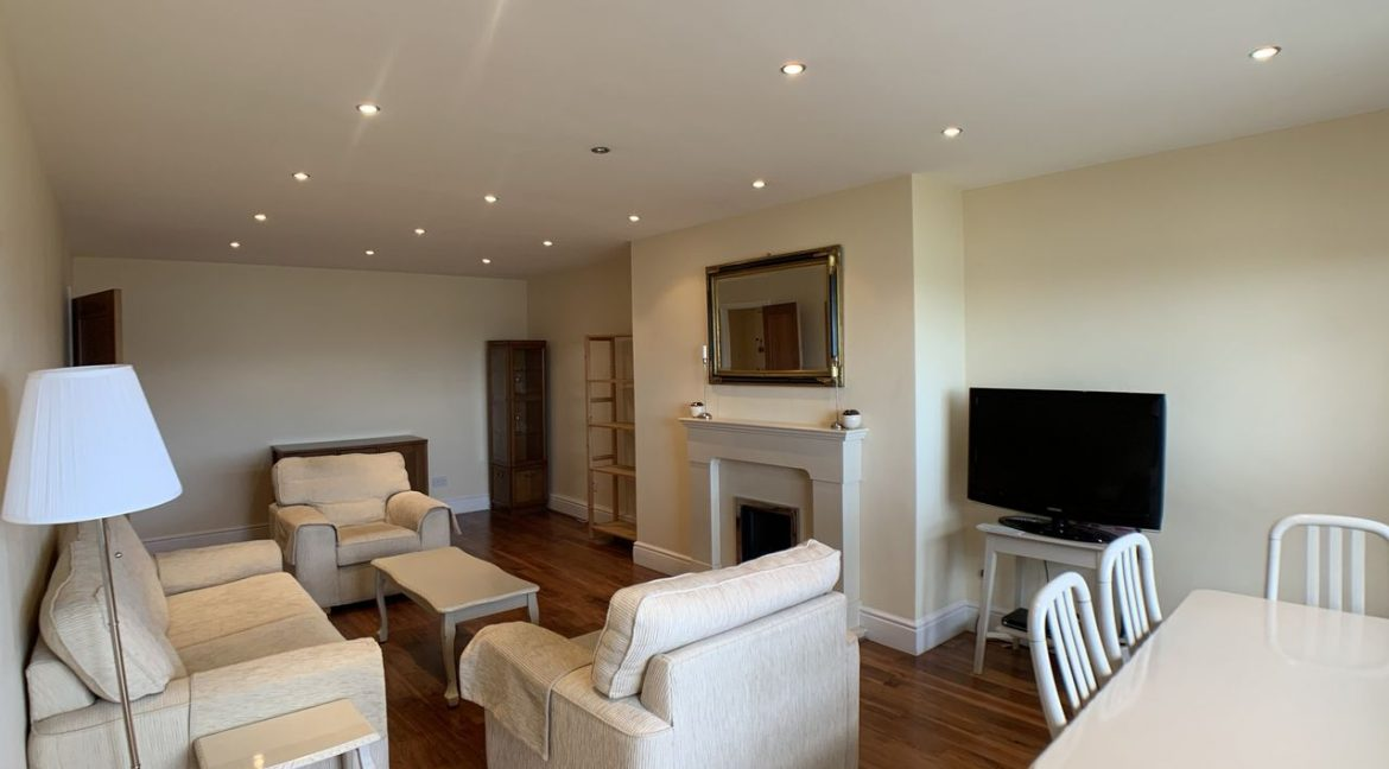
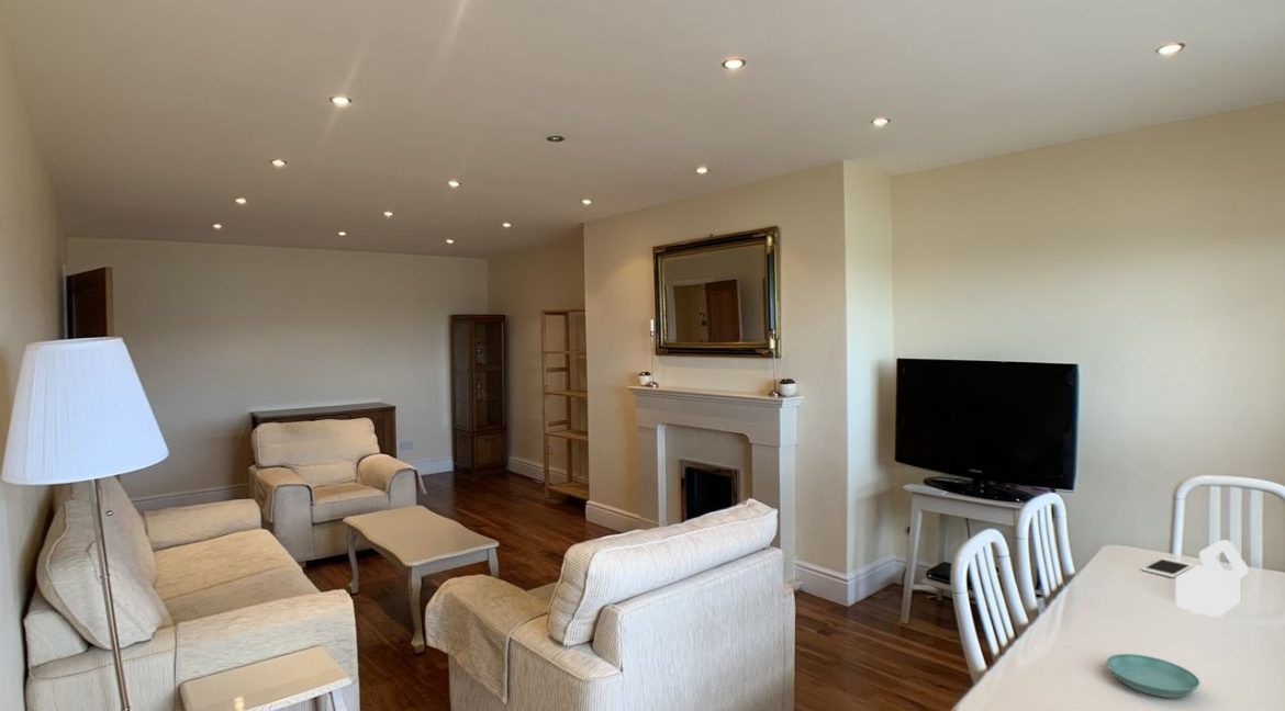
+ box (1211, 574)
+ saucer (1151, 677)
+ cell phone (1167, 567)
